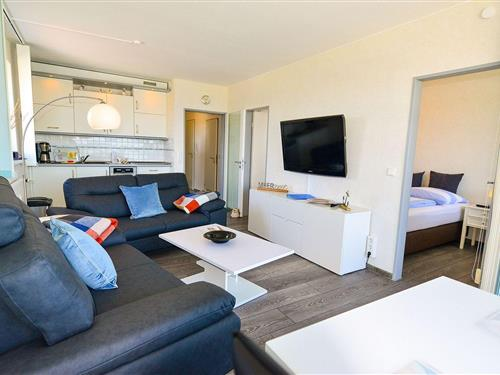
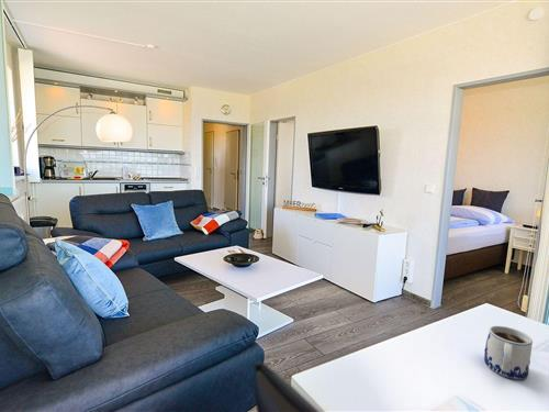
+ mug (507, 353)
